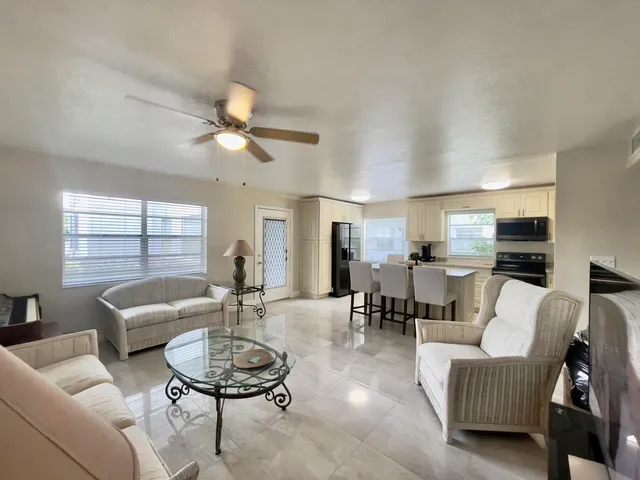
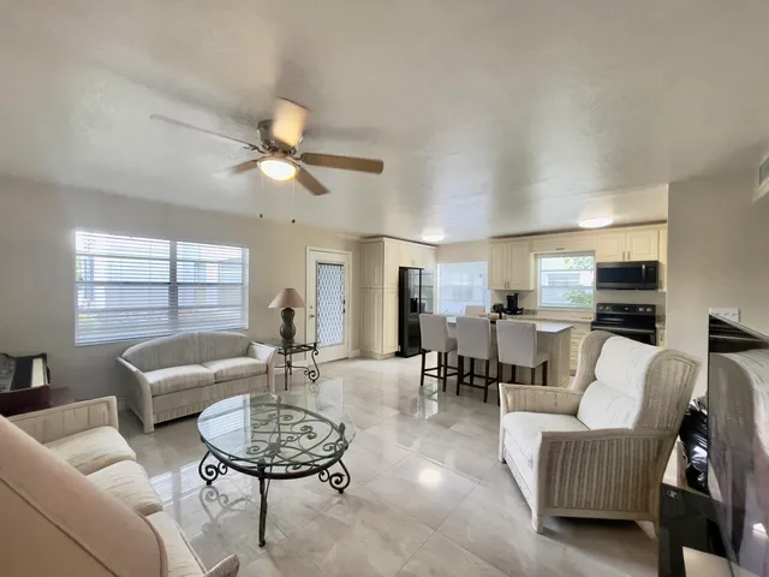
- decorative bowl (254, 357)
